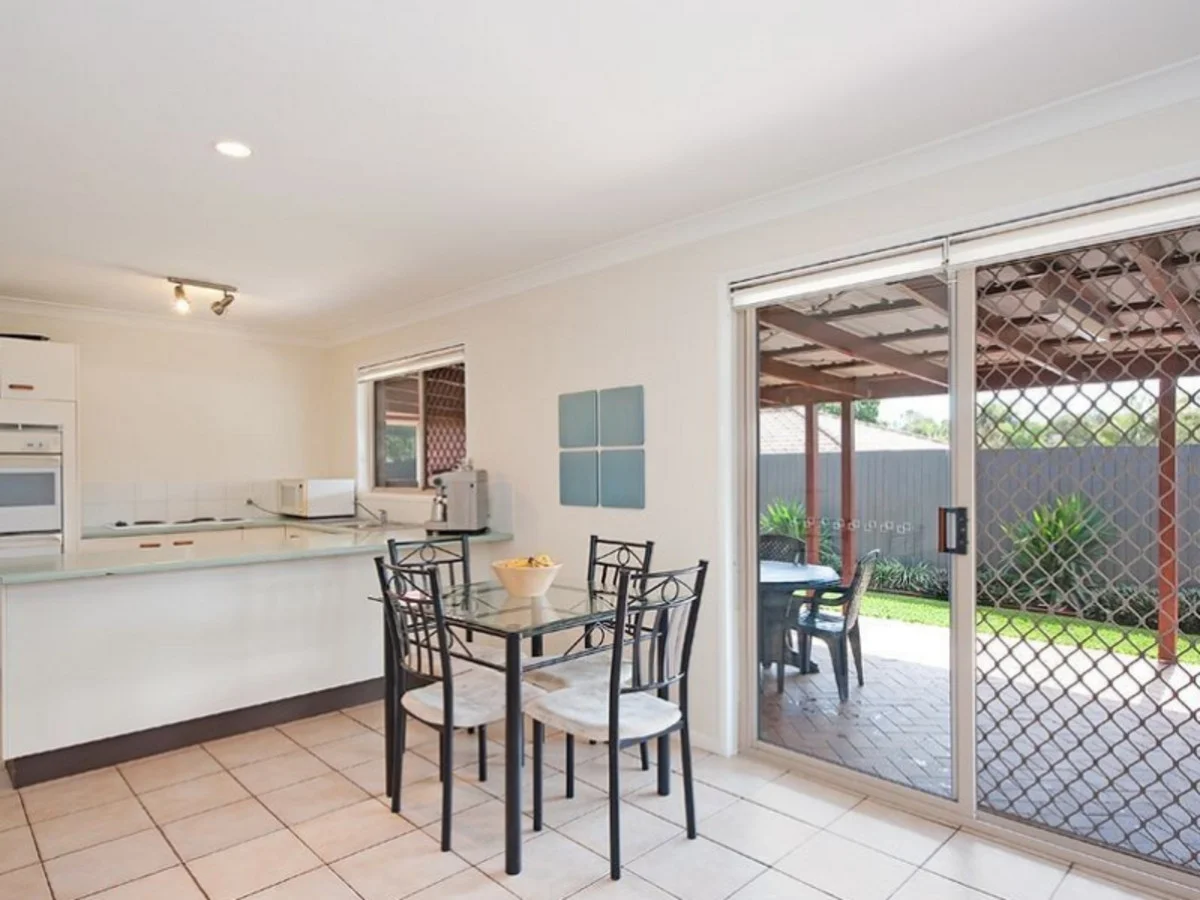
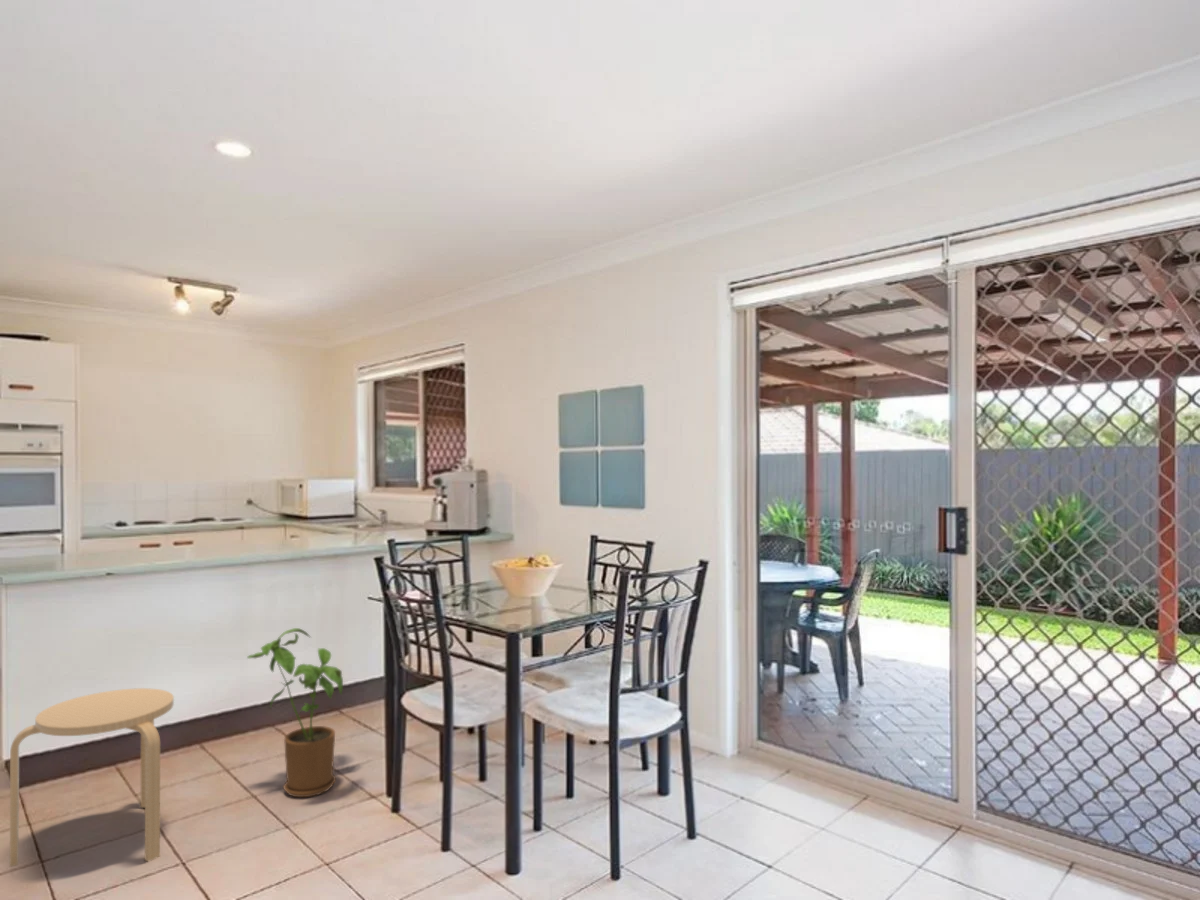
+ house plant (309, 707)
+ stool (141, 775)
